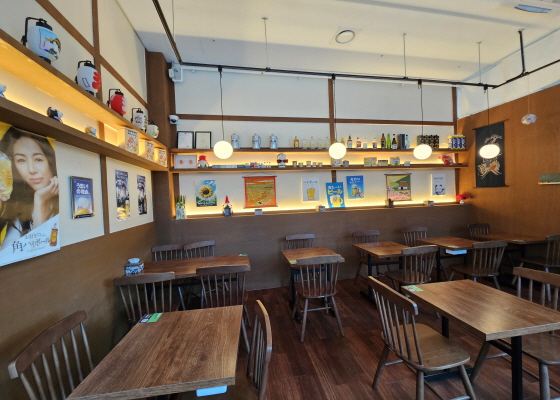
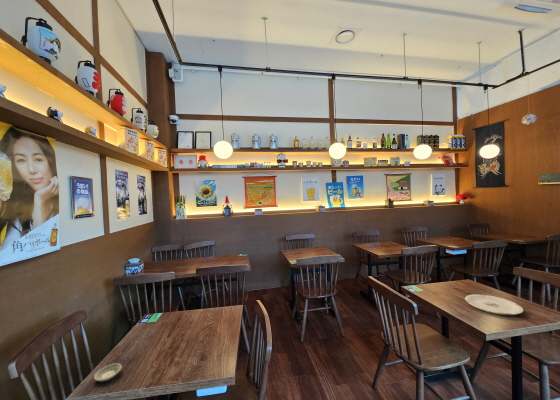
+ saucer (108, 373)
+ plate (492, 305)
